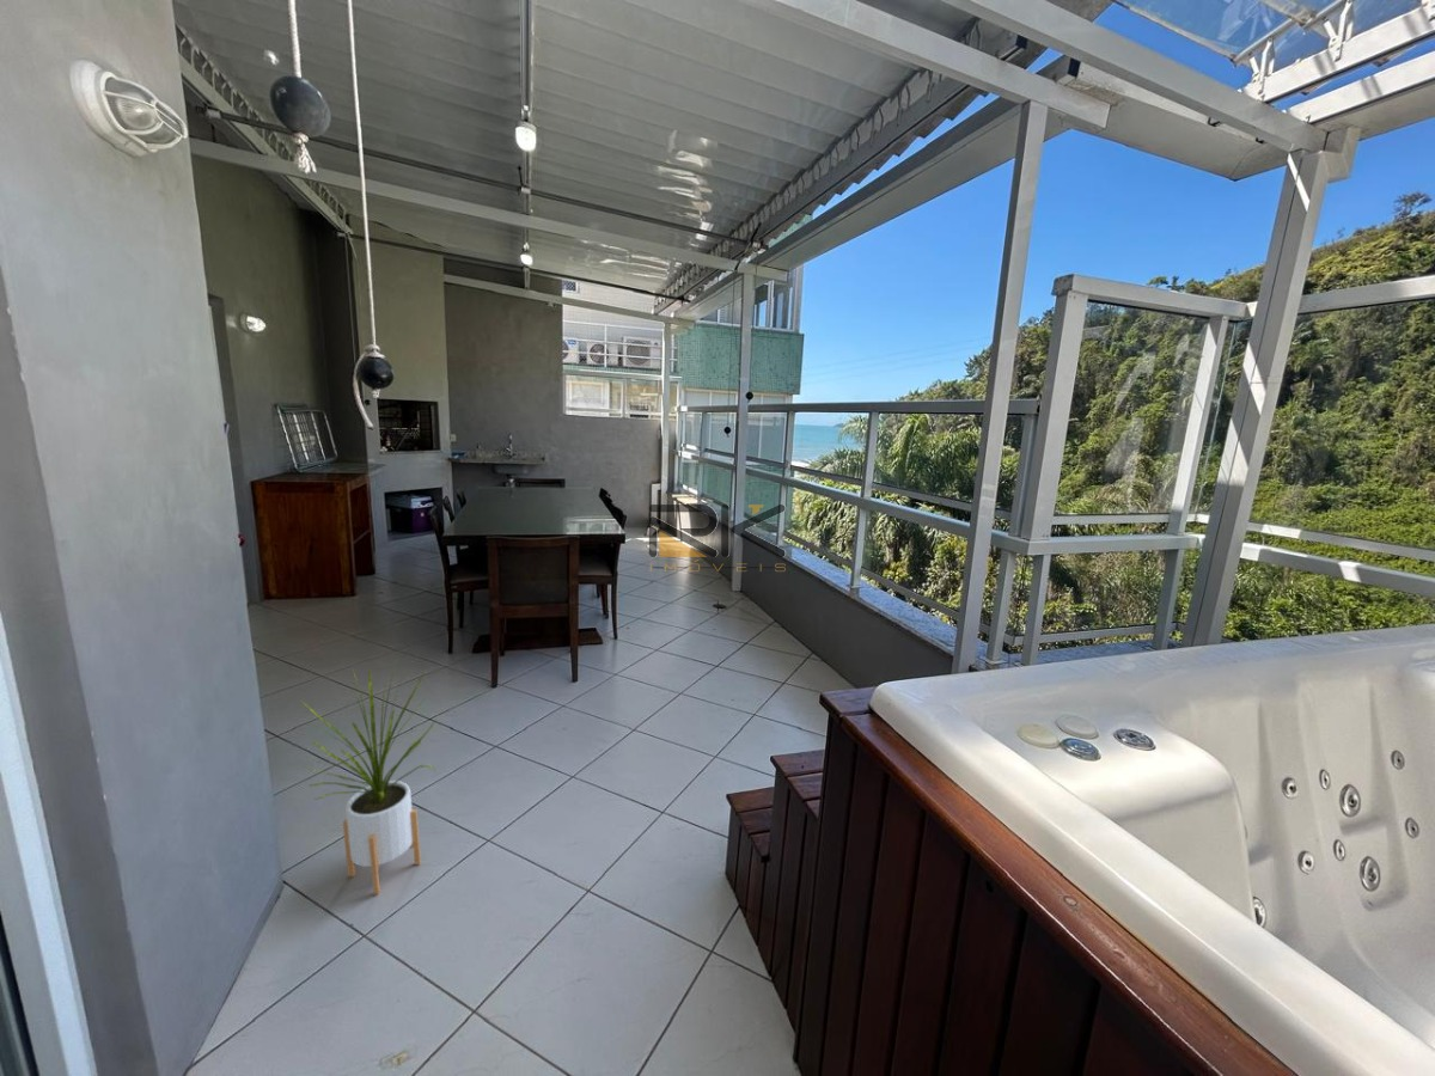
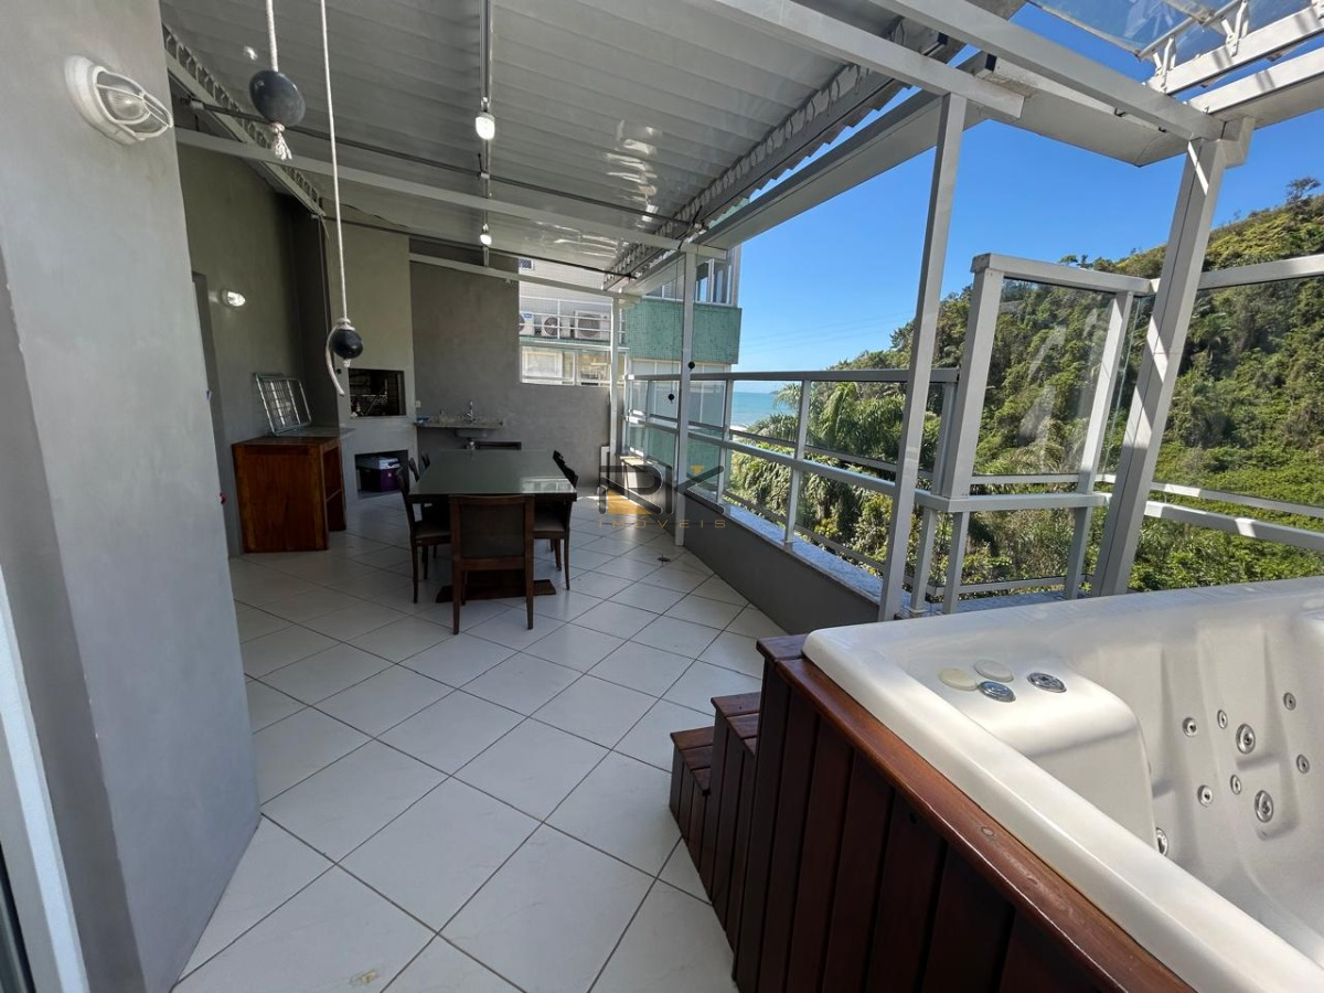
- house plant (373, 774)
